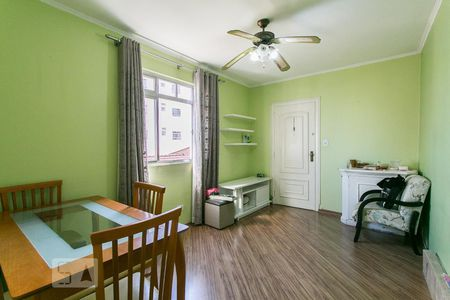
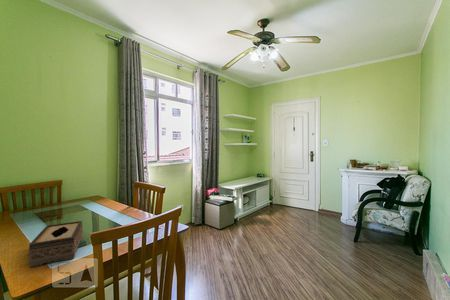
+ tissue box (59, 240)
